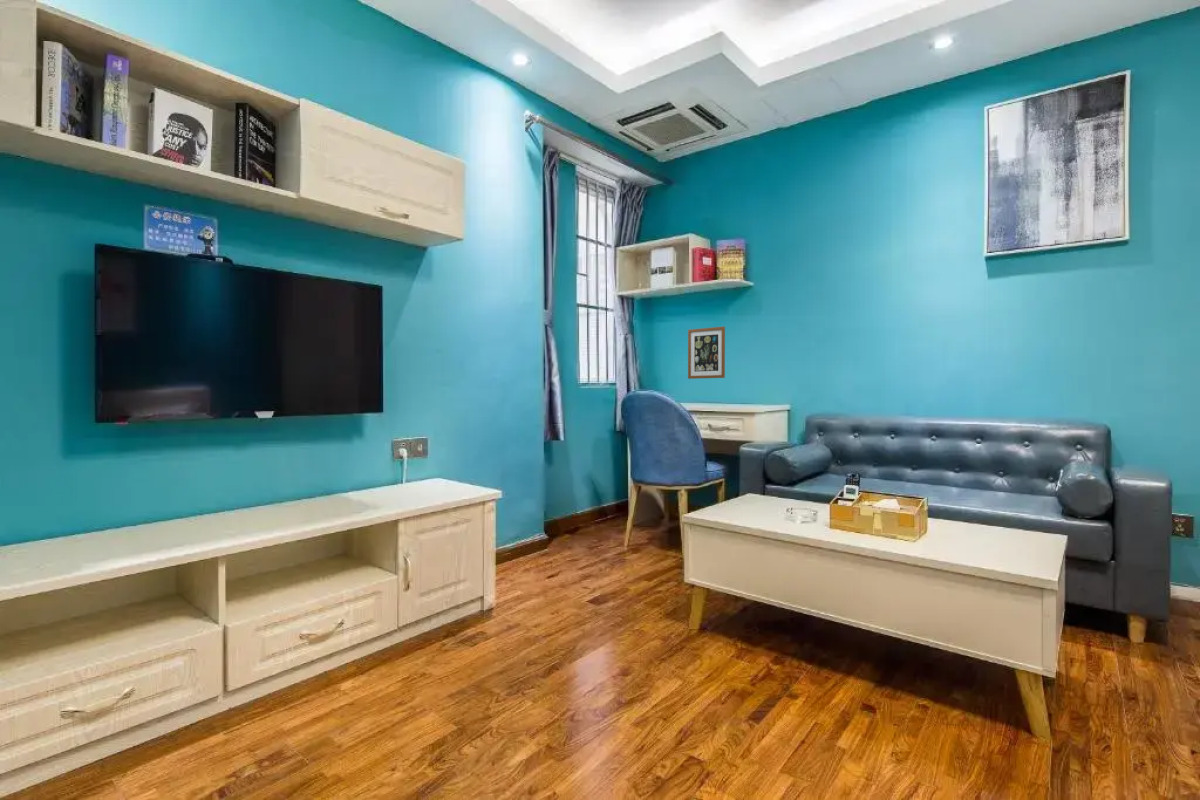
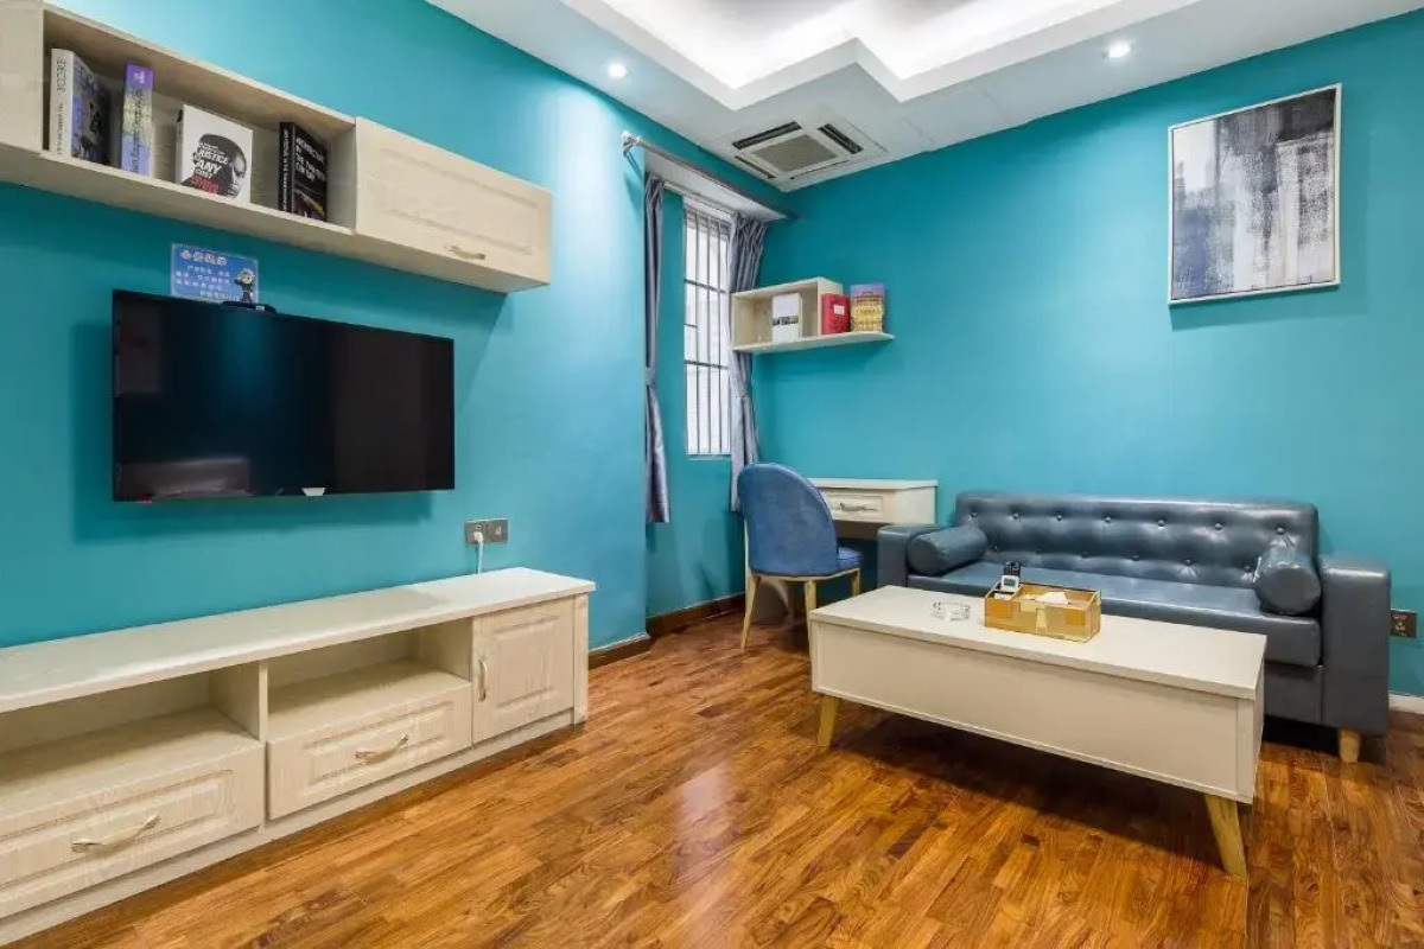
- wall art (706, 353)
